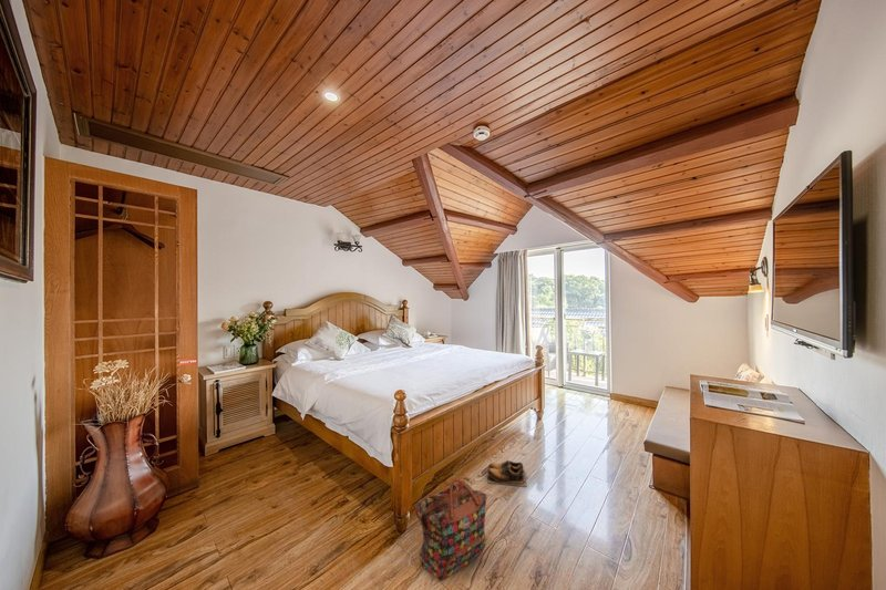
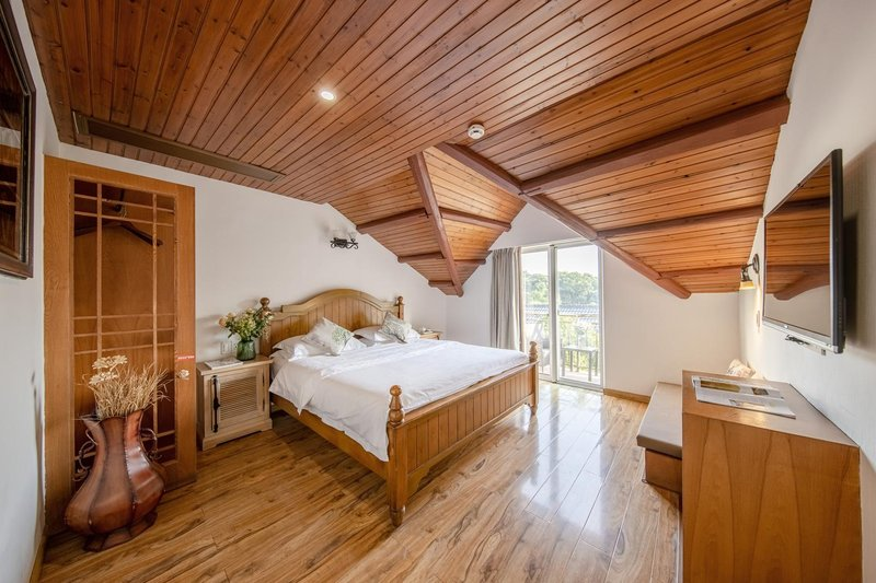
- backpack (452, 517)
- shoes (506, 469)
